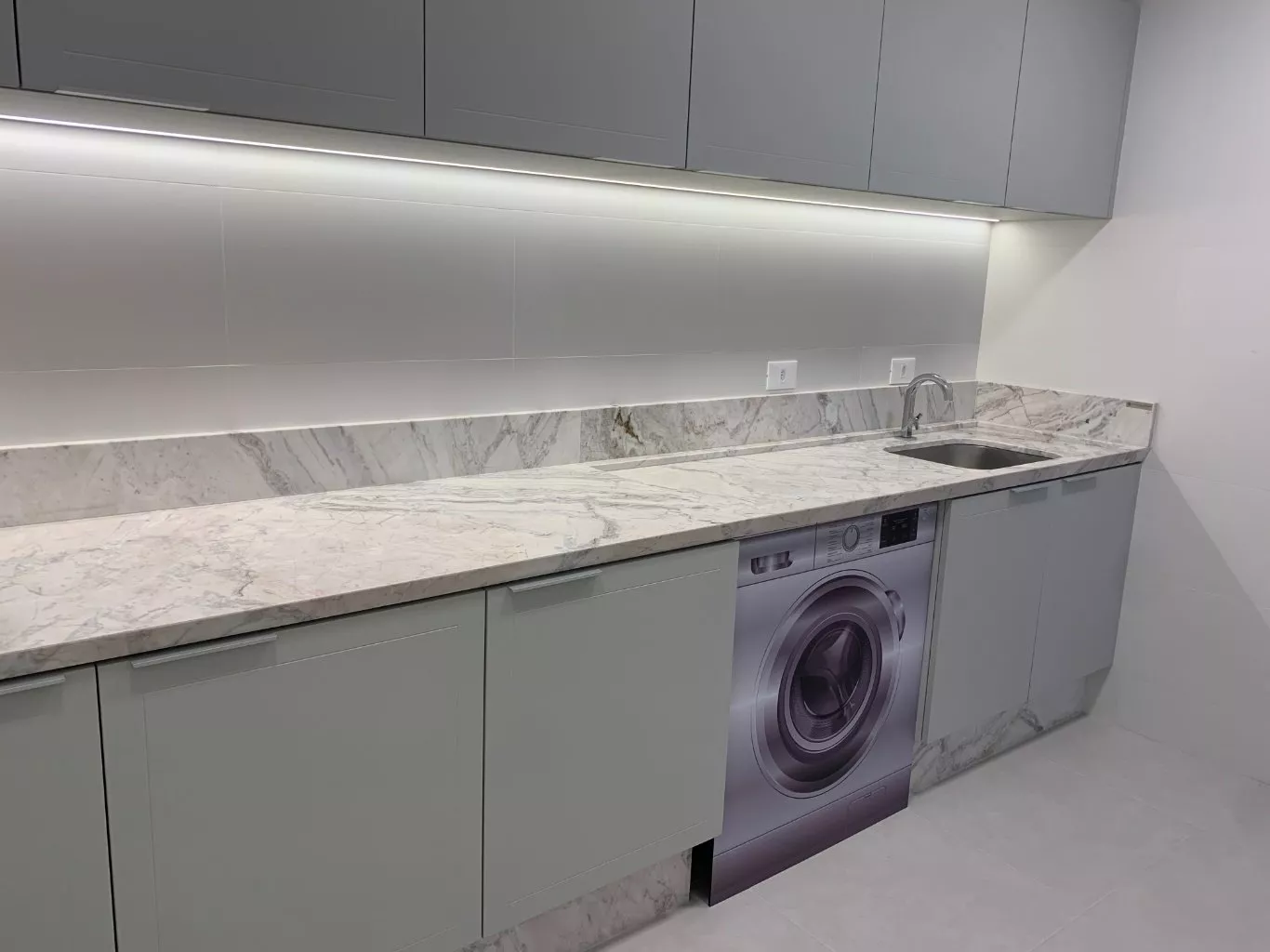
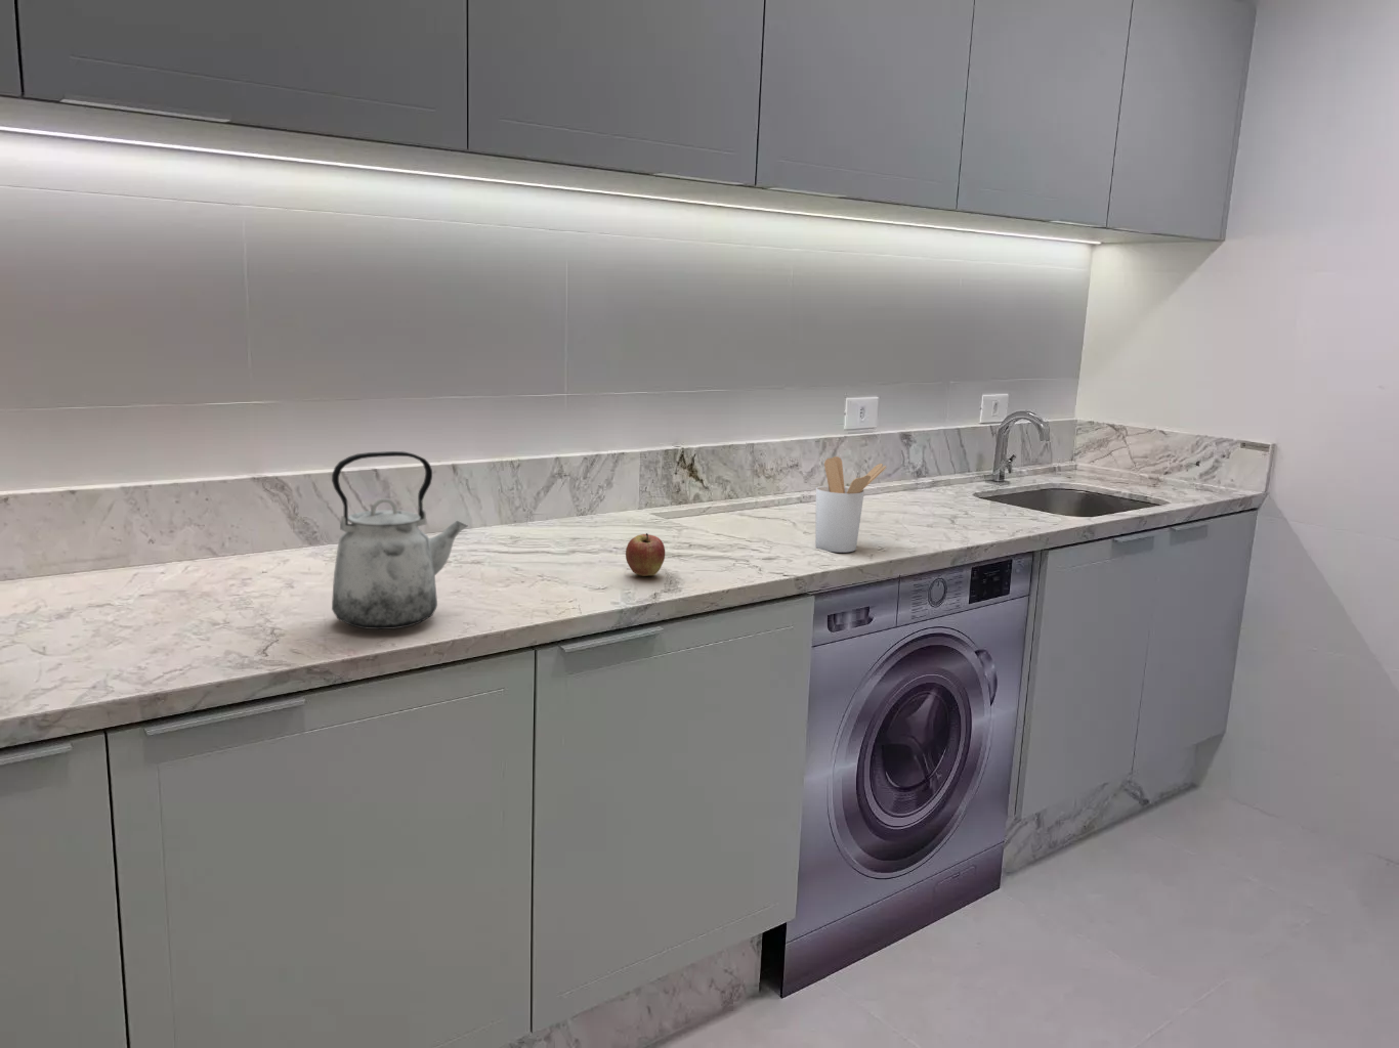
+ fruit (646, 553)
+ kettle (402, 535)
+ utensil holder (850, 503)
